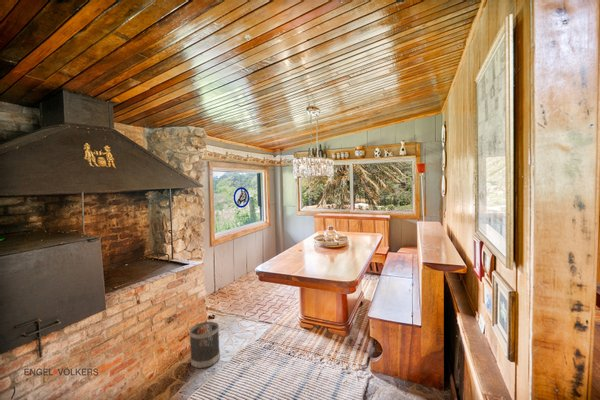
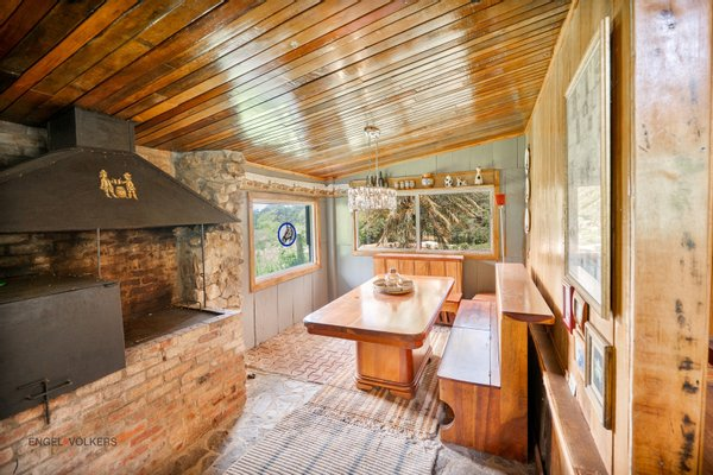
- wastebasket (204, 343)
